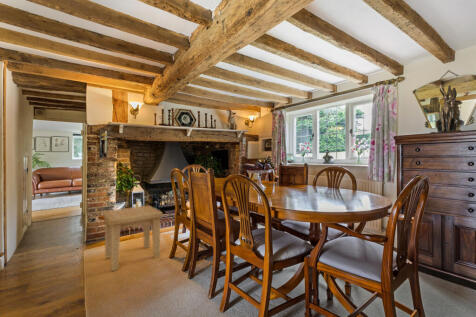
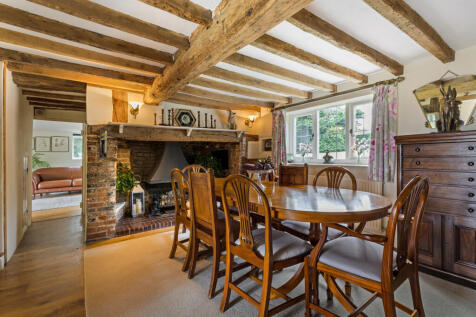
- side table (132, 226)
